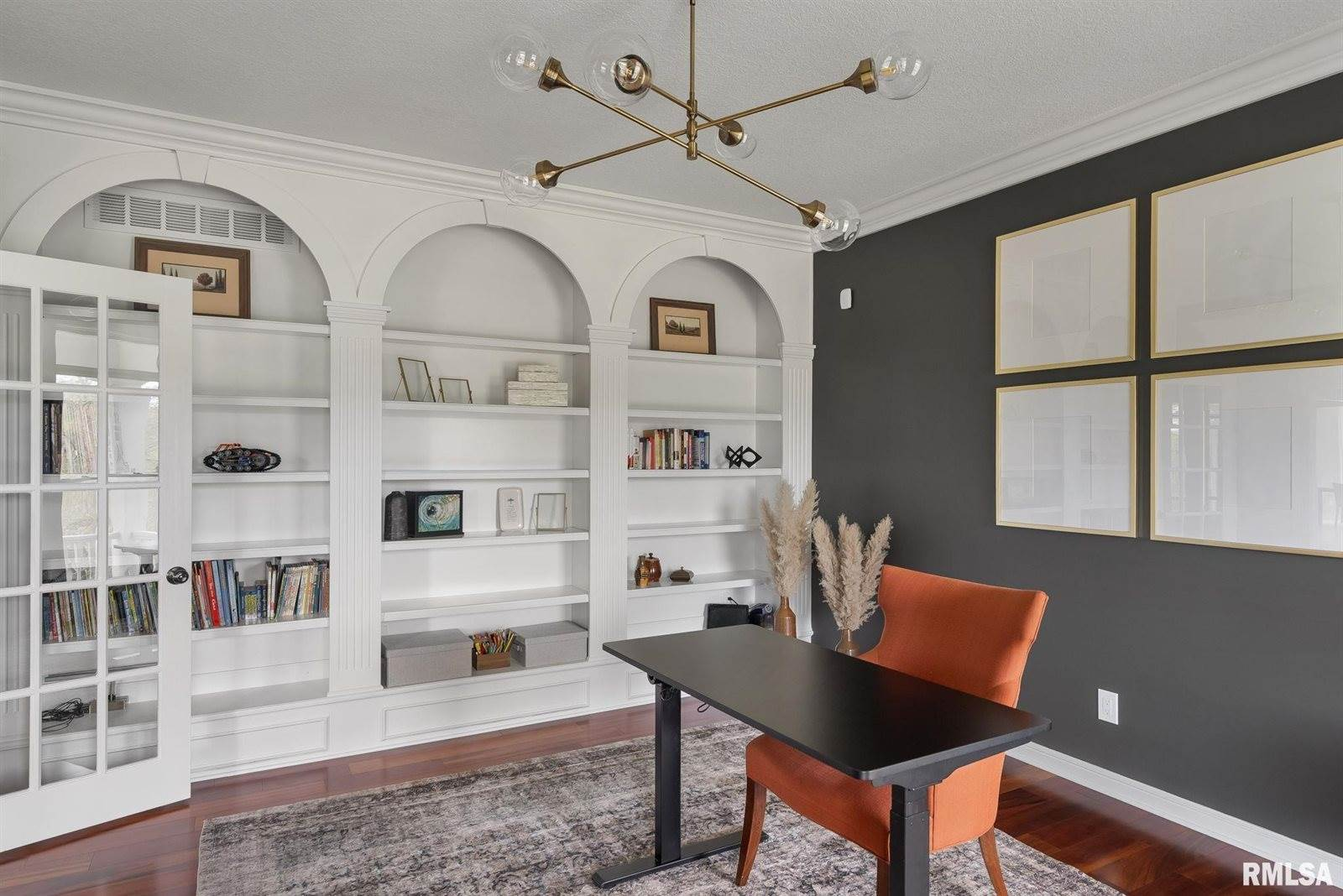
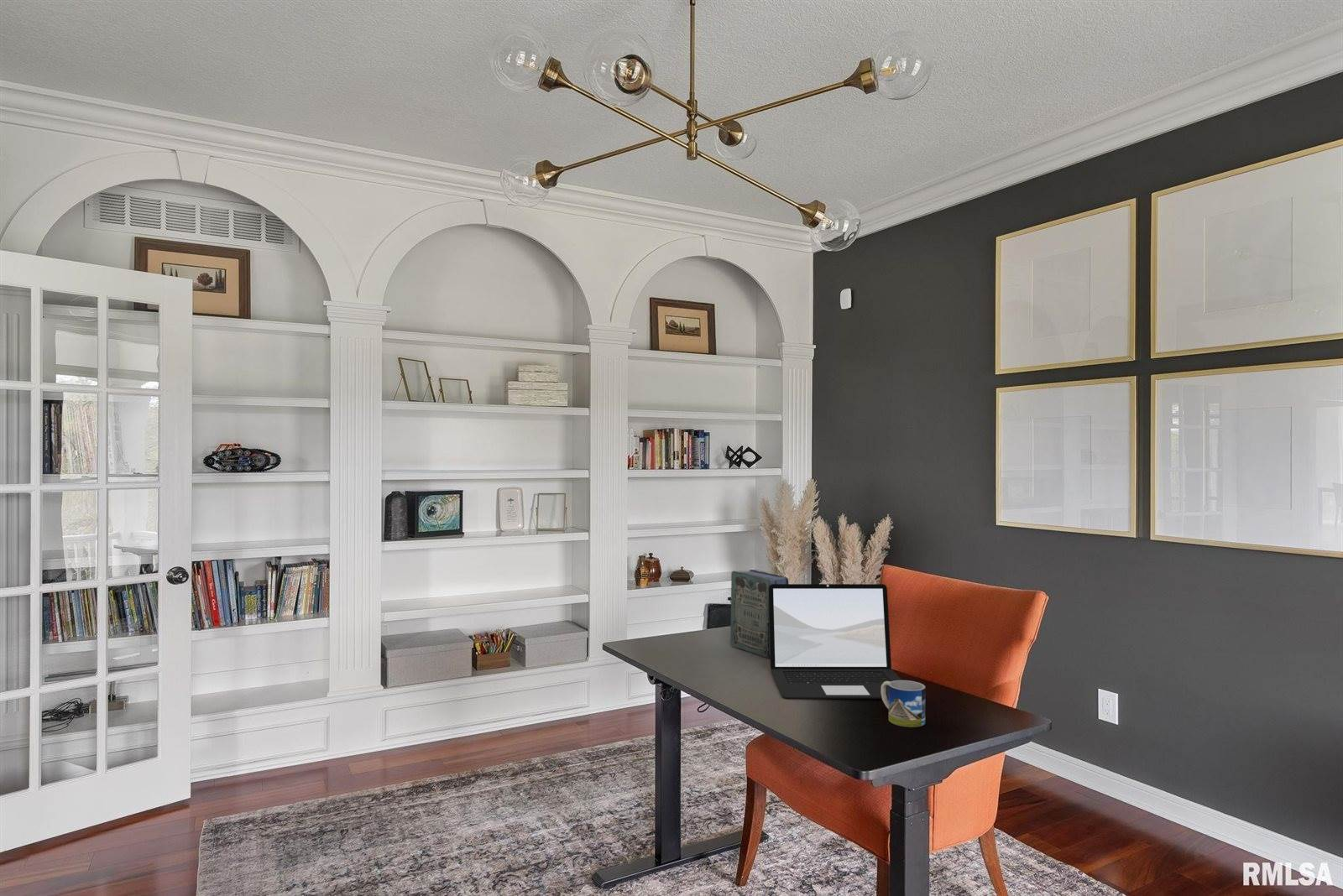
+ laptop (838, 638)
+ mug (901, 701)
+ book (759, 612)
